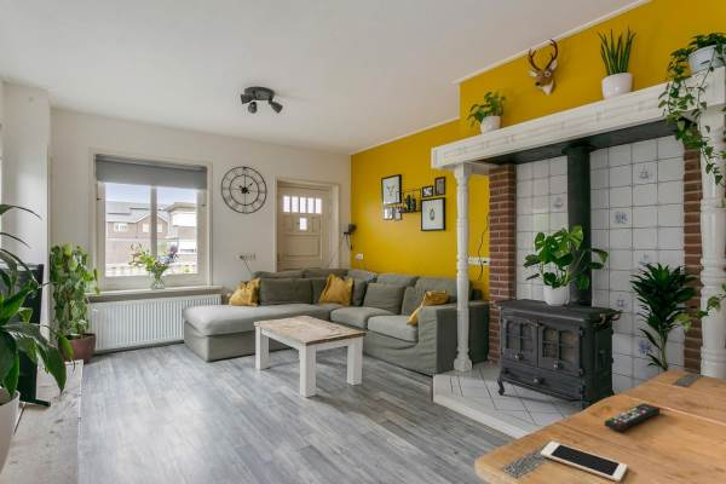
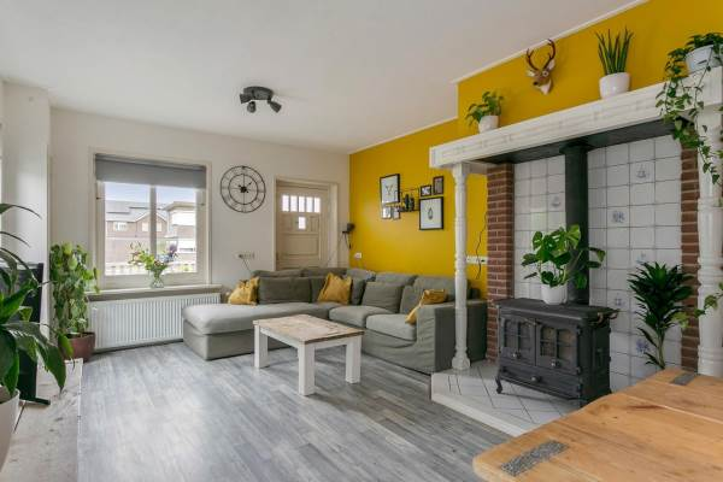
- remote control (633, 416)
- cell phone (582, 460)
